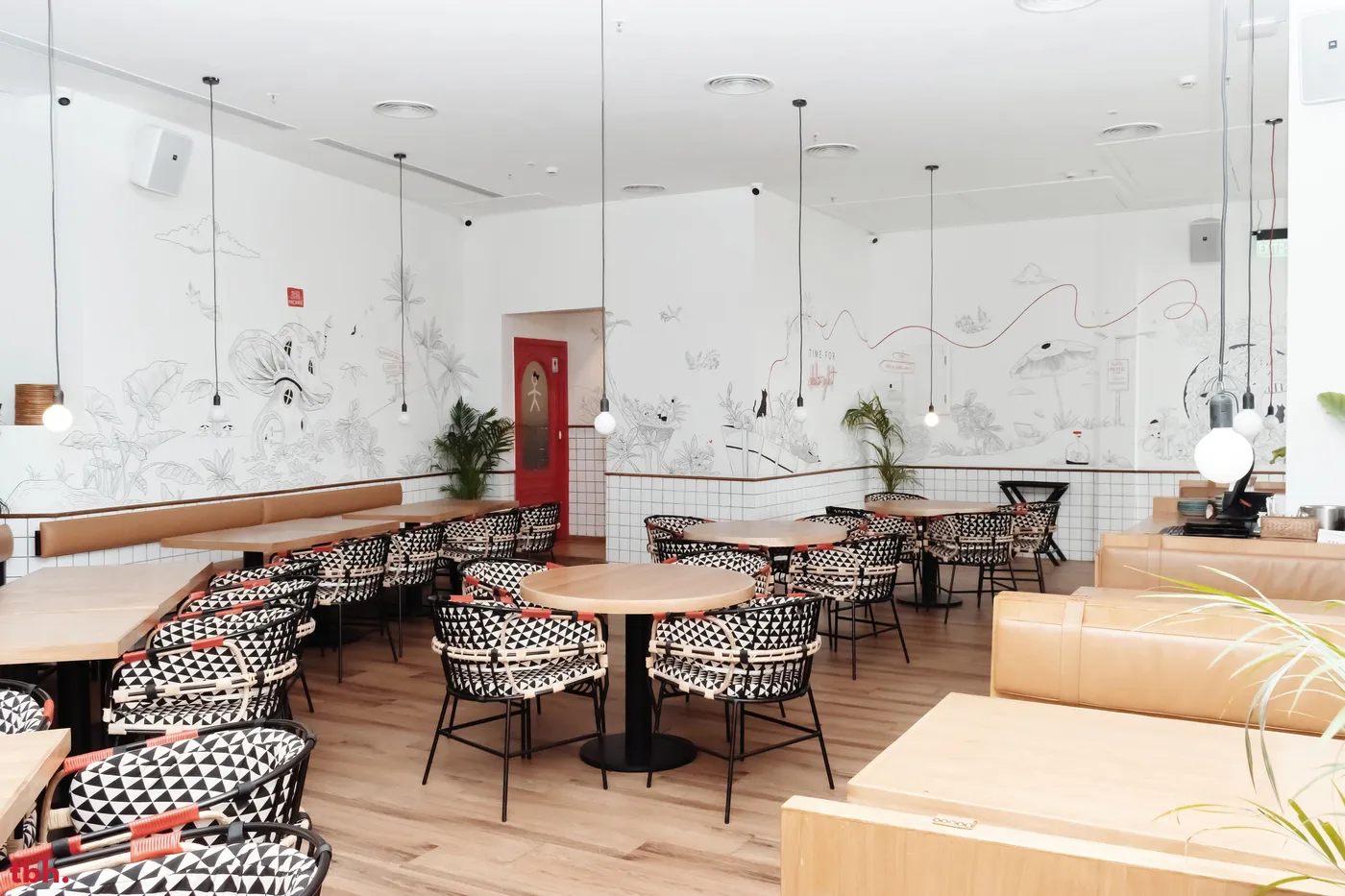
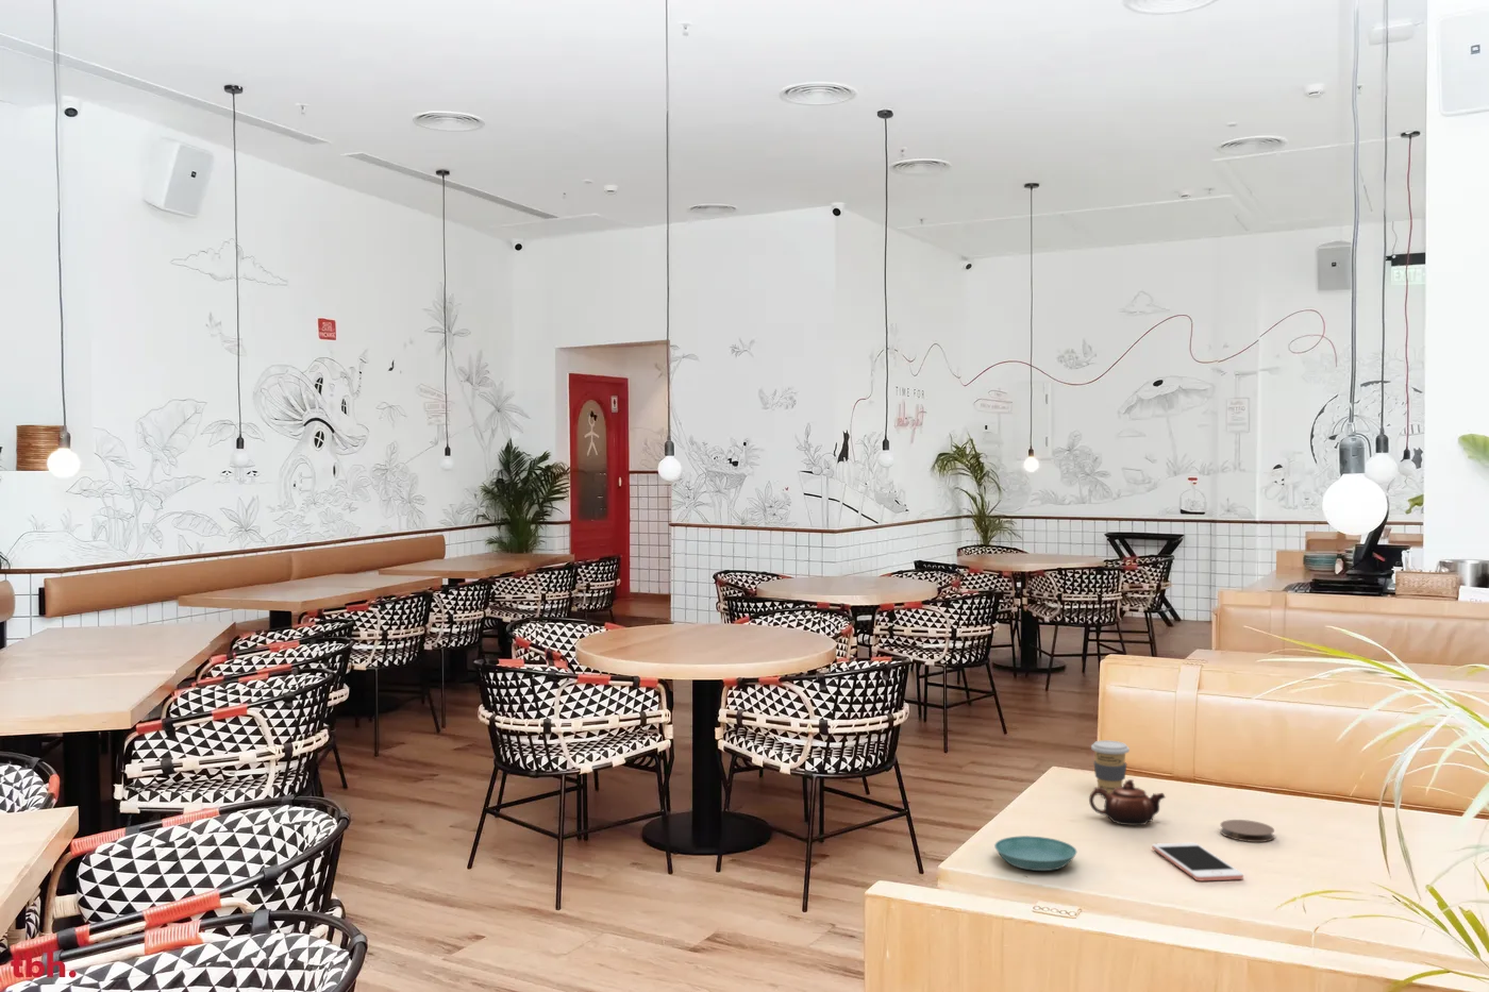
+ coaster (1247, 830)
+ cell phone (1196, 860)
+ saucer (1035, 855)
+ coffee cup (1109, 767)
+ teapot (1126, 799)
